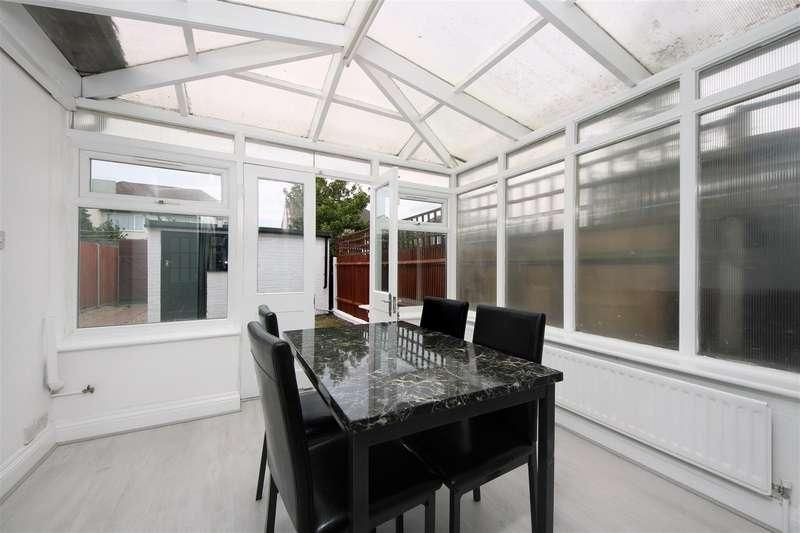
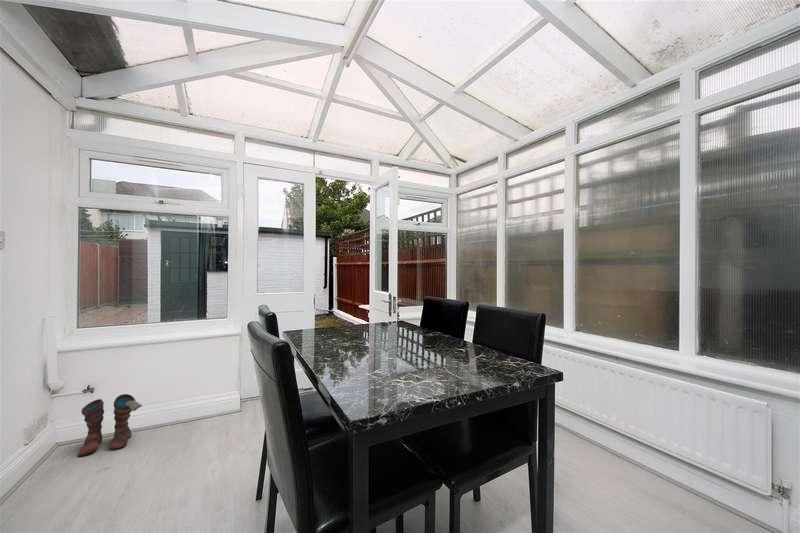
+ boots (114, 418)
